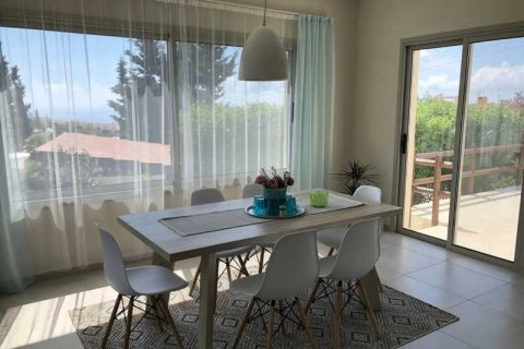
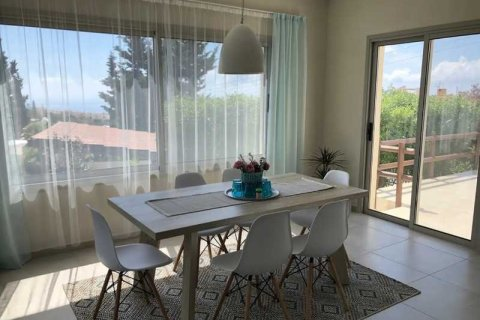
- teapot (319, 197)
